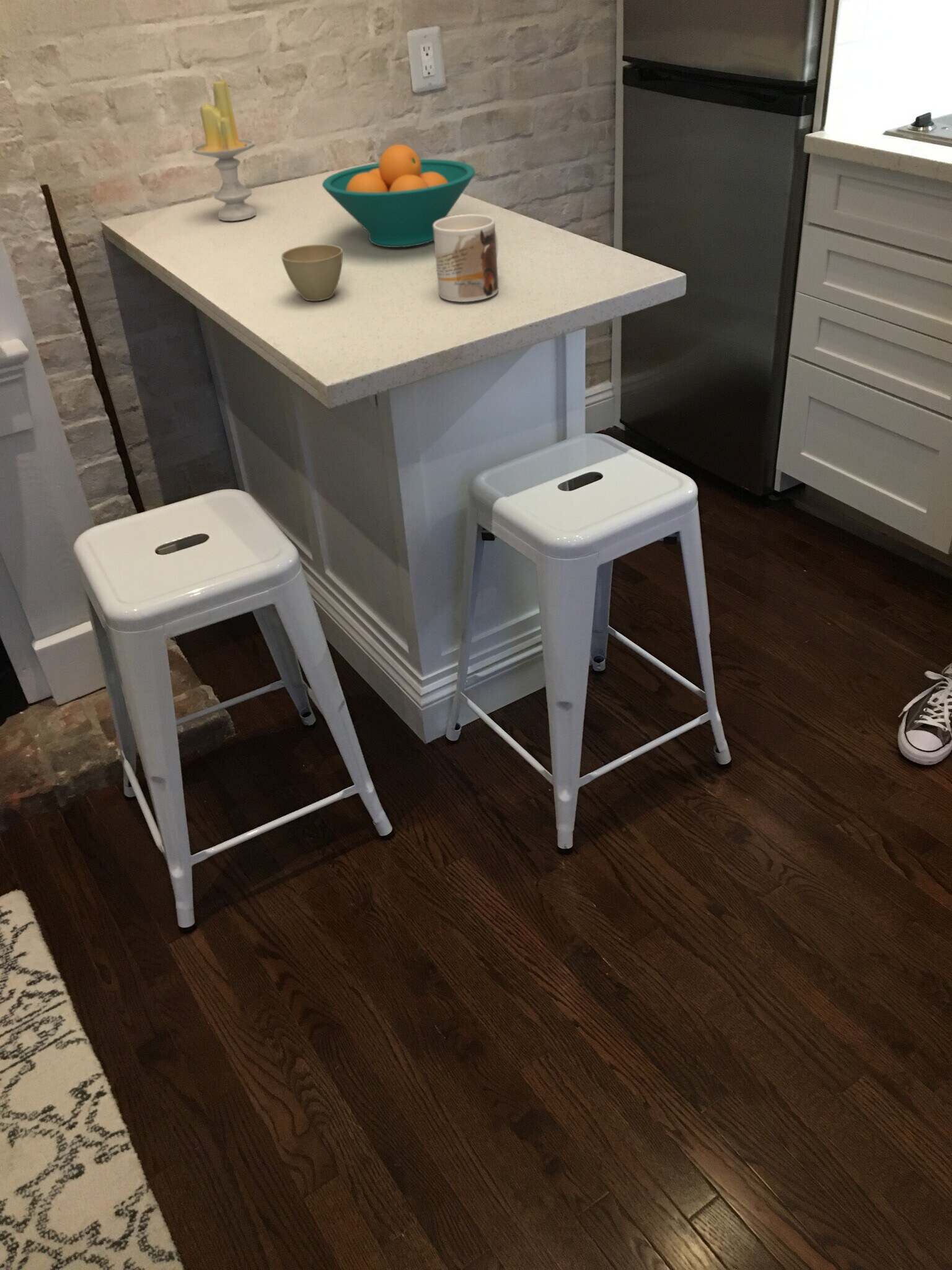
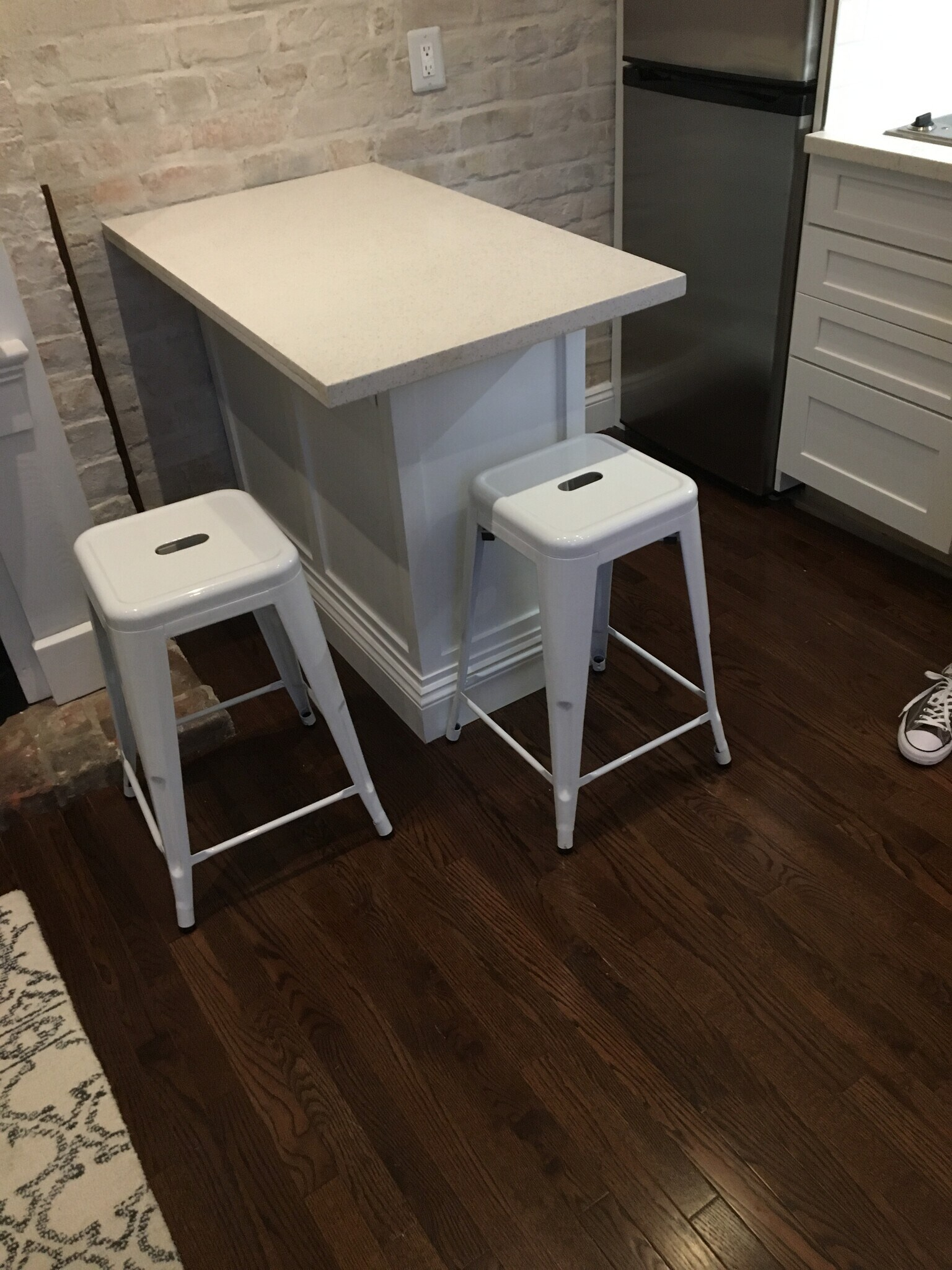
- fruit bowl (400, 193)
- mug (472, 256)
- candle (224, 151)
- flower pot (315, 274)
